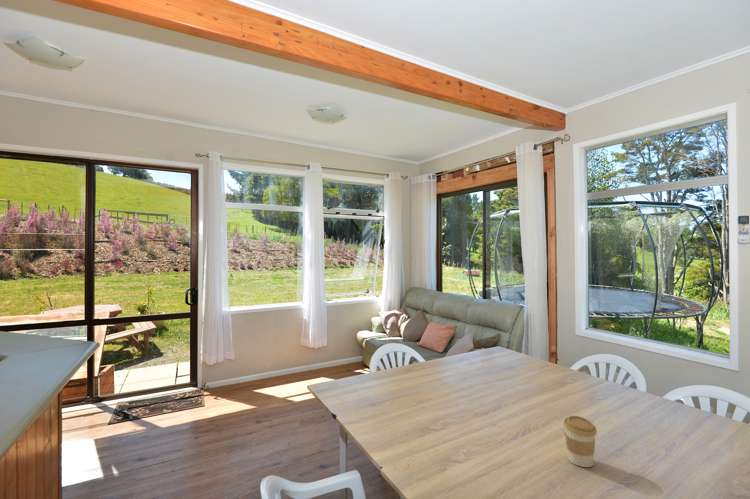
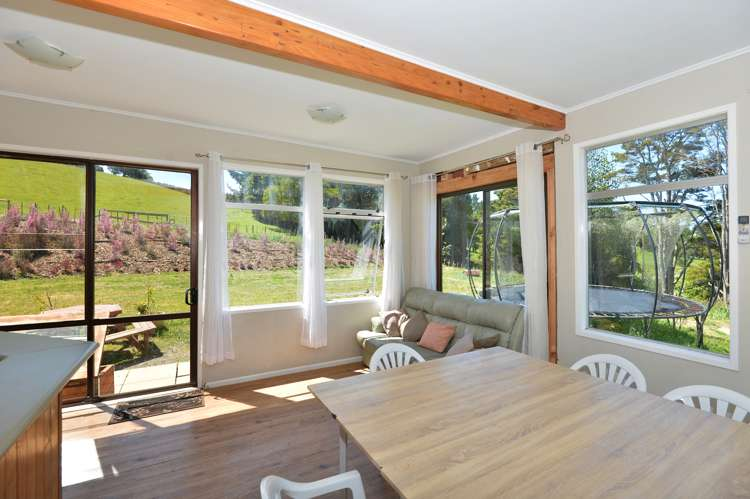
- coffee cup (580, 440)
